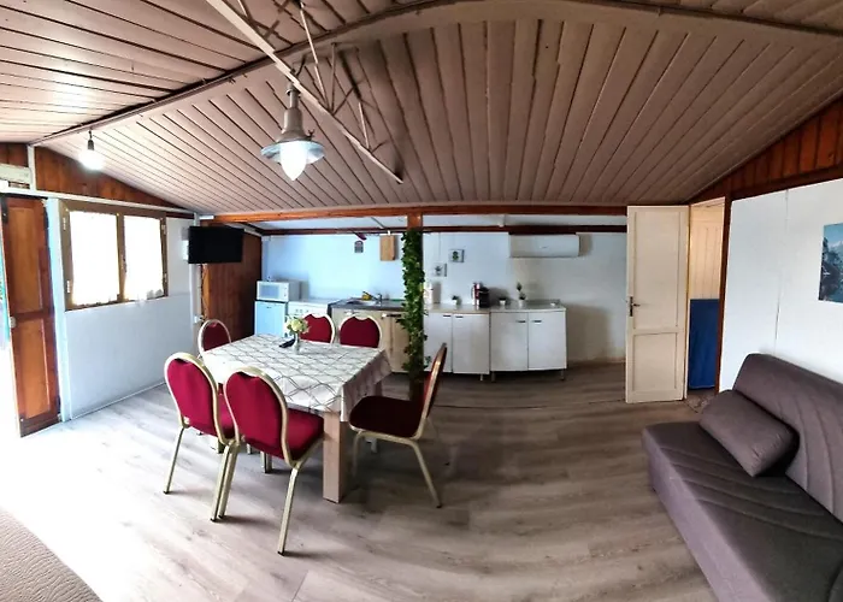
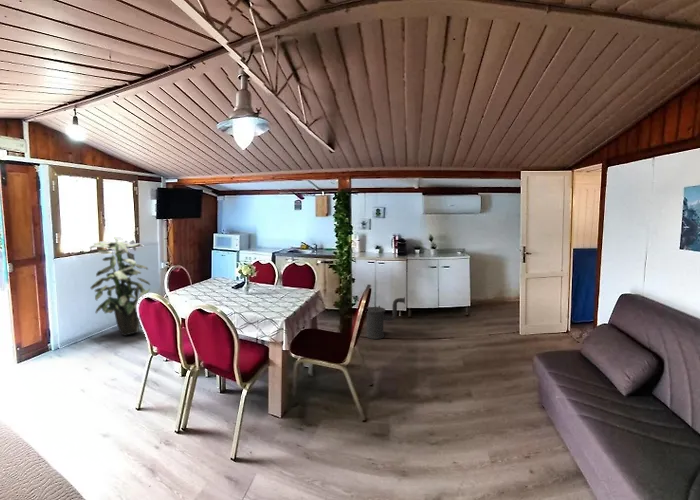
+ indoor plant (121, 286)
+ wood stove (384, 316)
